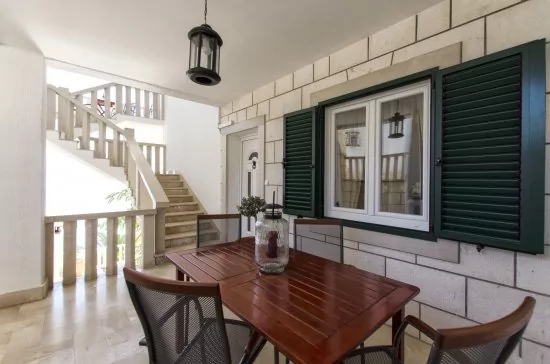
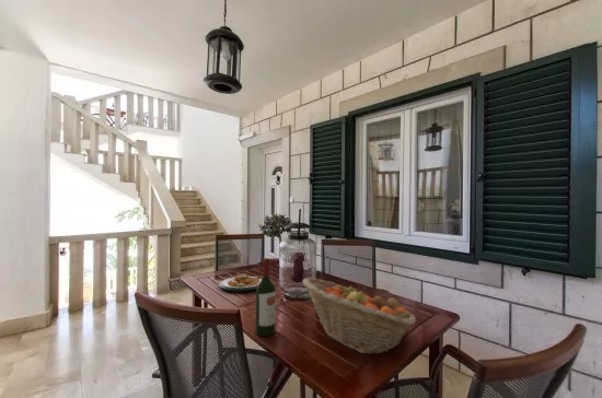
+ plate (242, 281)
+ fruit basket (354, 307)
+ wine bottle (265, 294)
